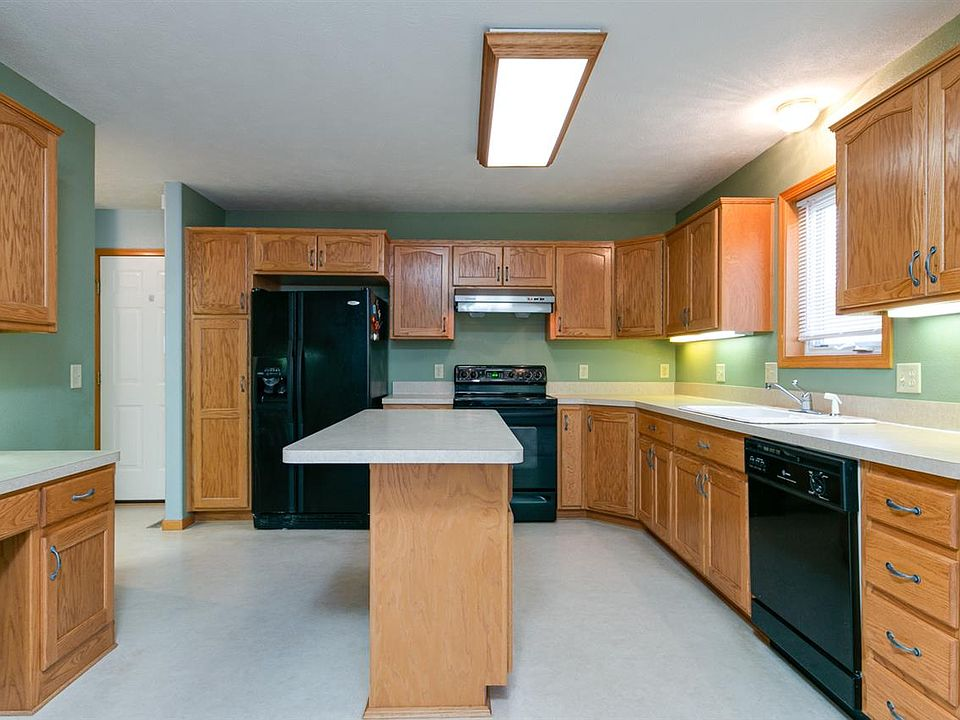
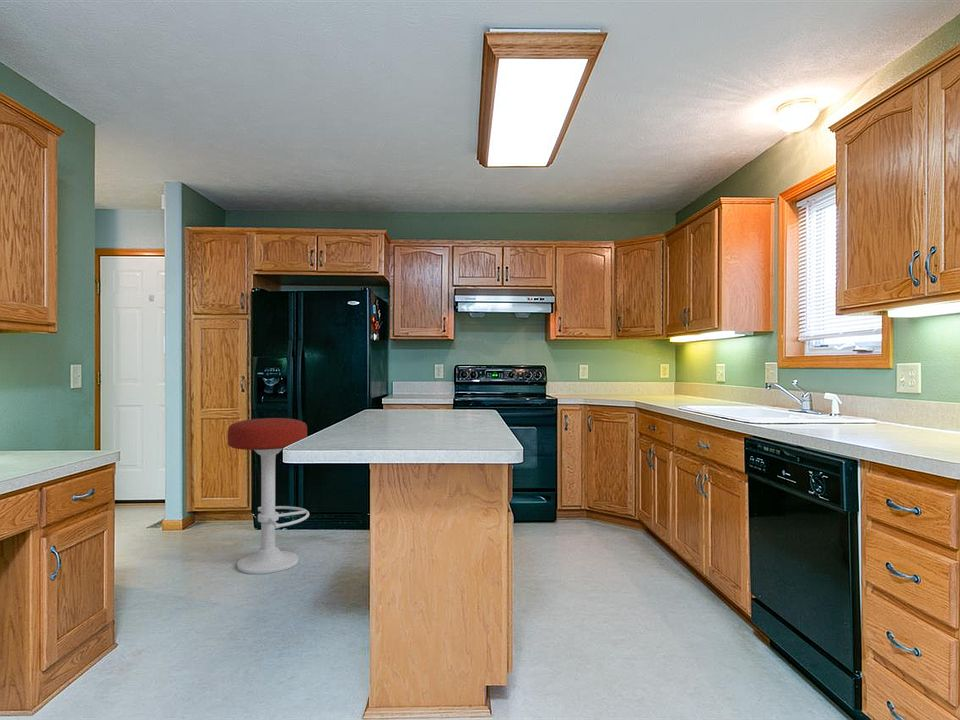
+ bar stool (269, 490)
